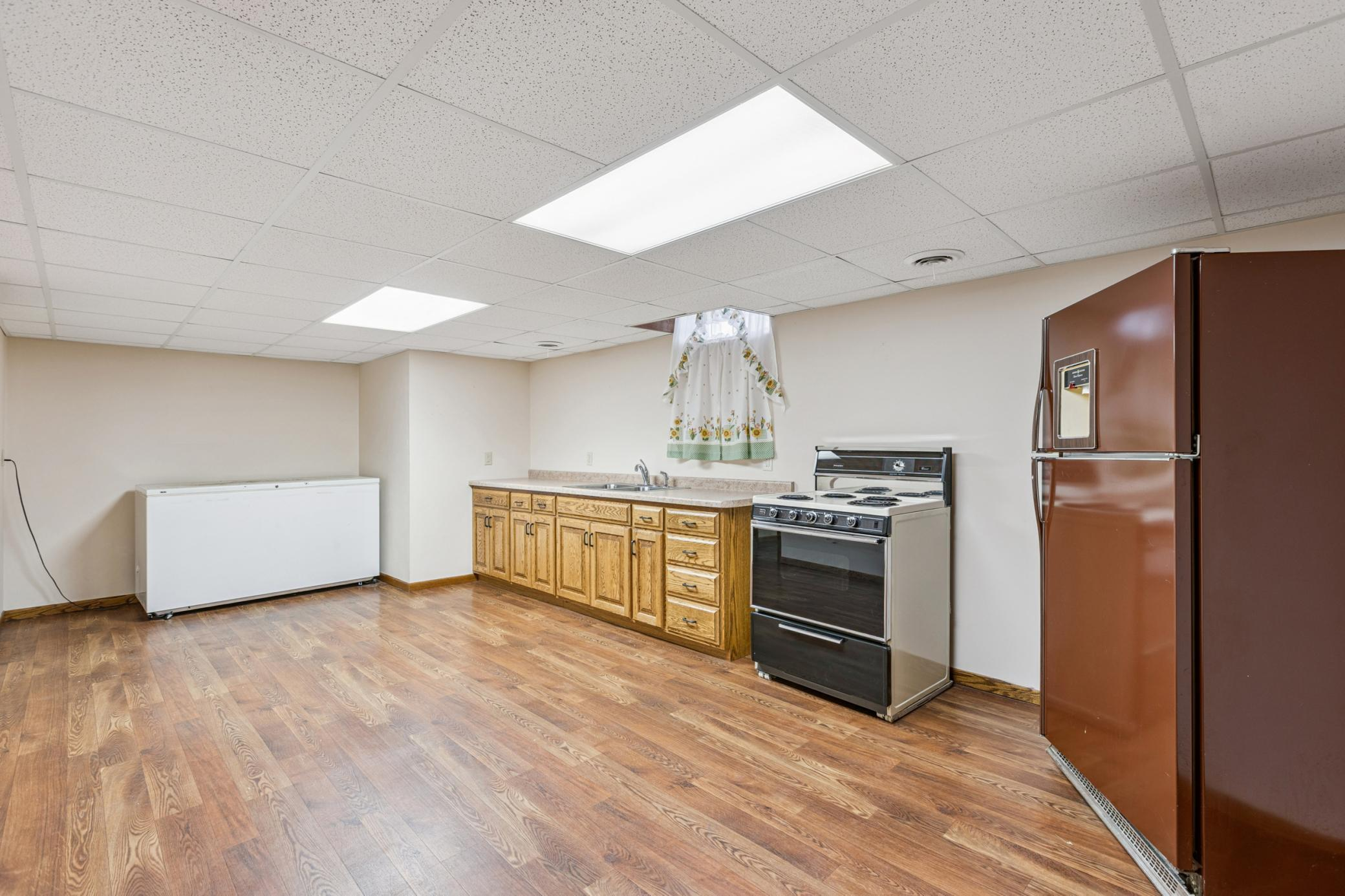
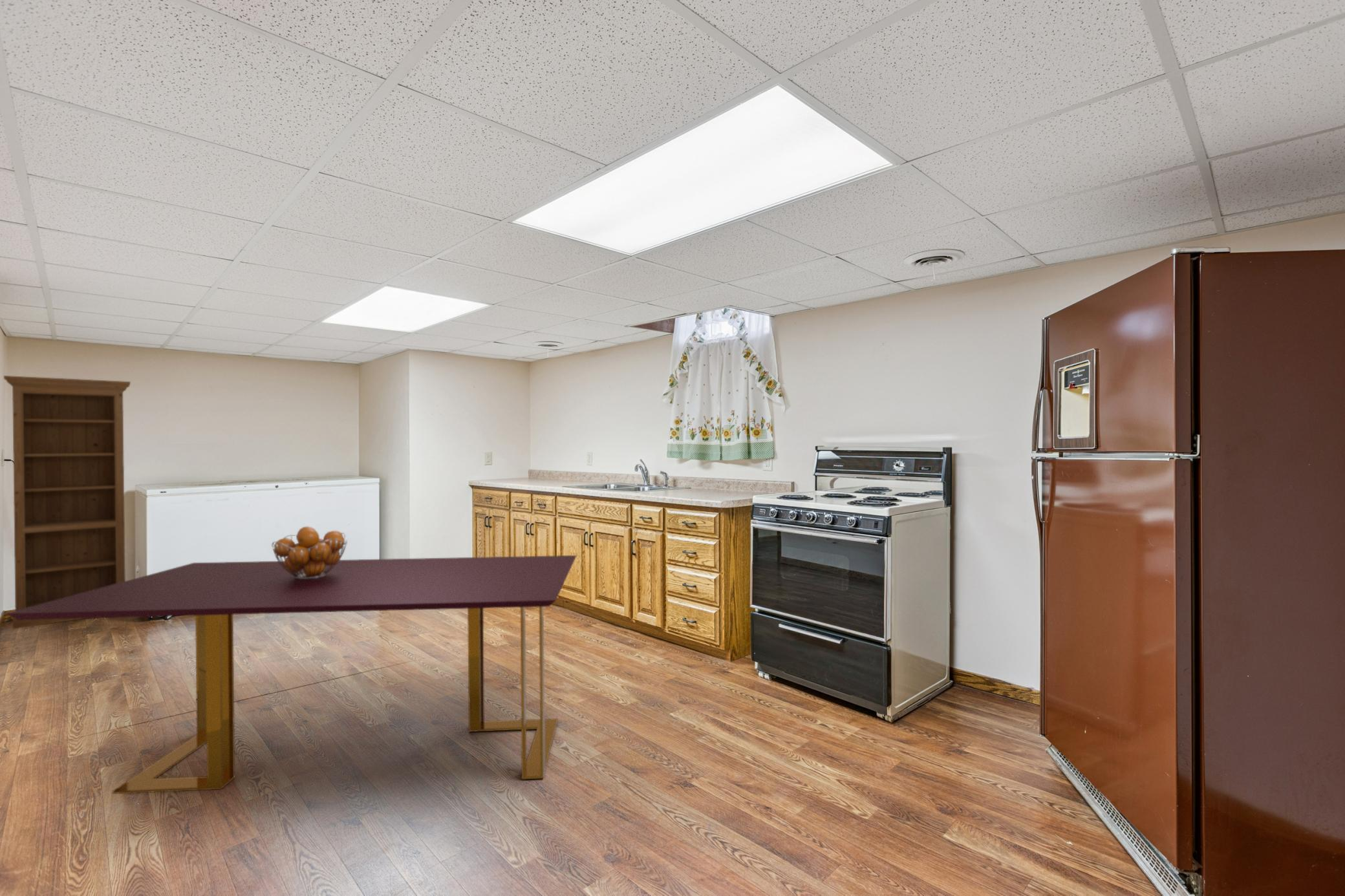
+ dining table (349, 611)
+ fruit basket (310, 551)
+ bookshelf (72, 498)
